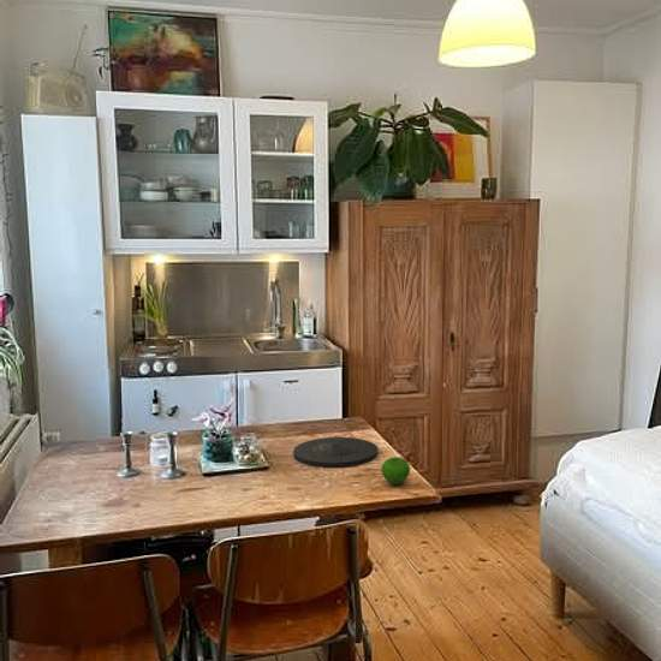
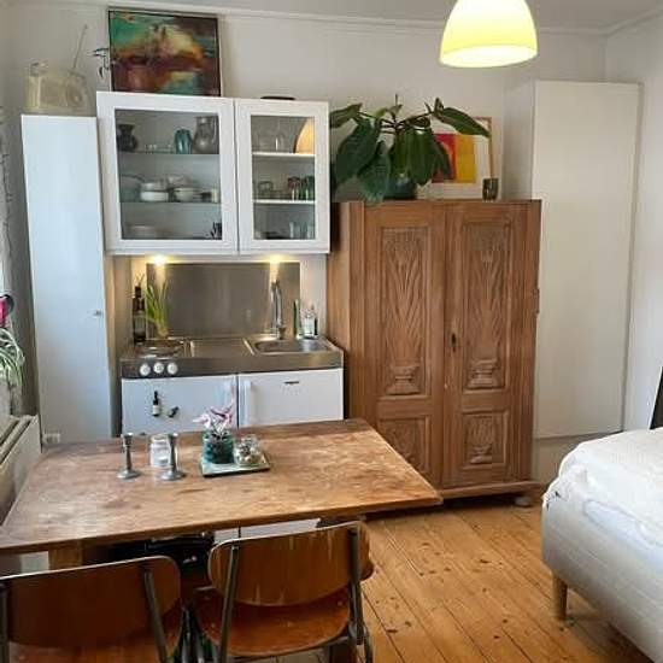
- plate (335, 448)
- apple (395, 471)
